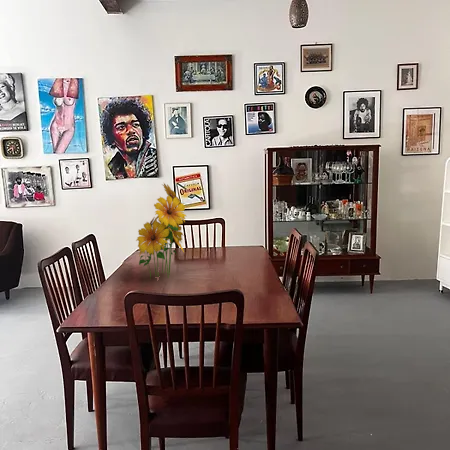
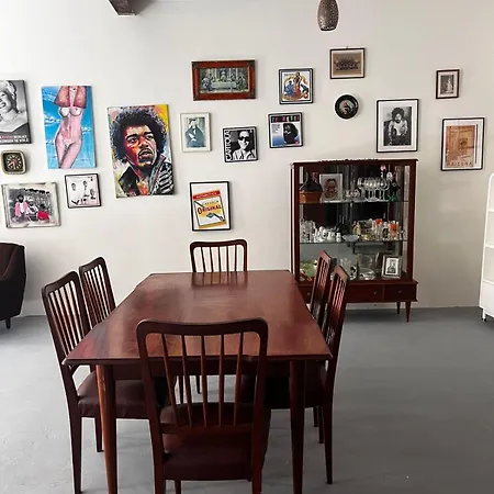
- flower bouquet (164, 230)
